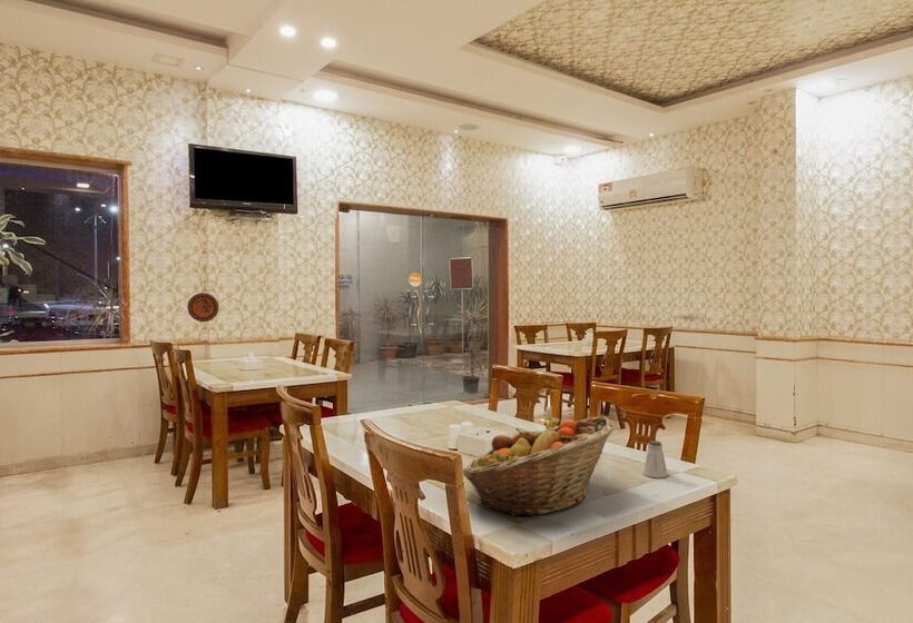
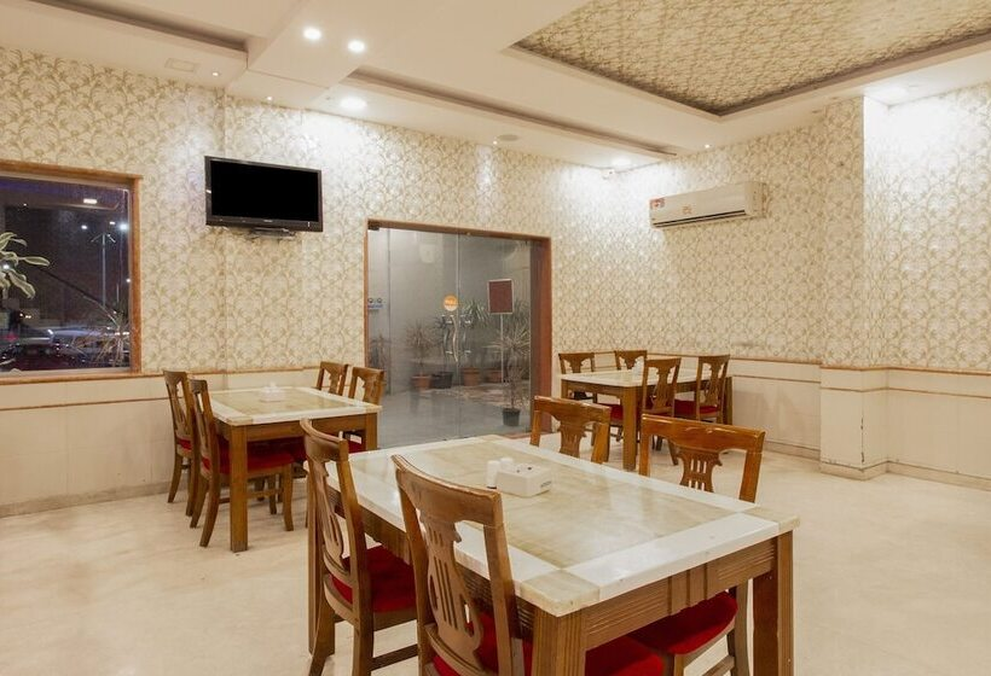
- fruit basket (540, 457)
- saltshaker (655, 457)
- decorative plate (203, 307)
- candle holder (552, 417)
